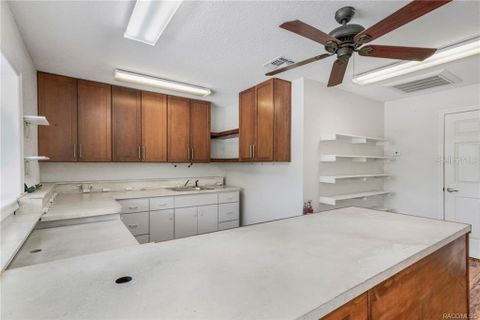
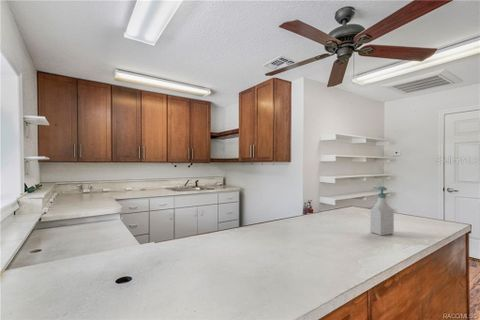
+ soap bottle (380, 209)
